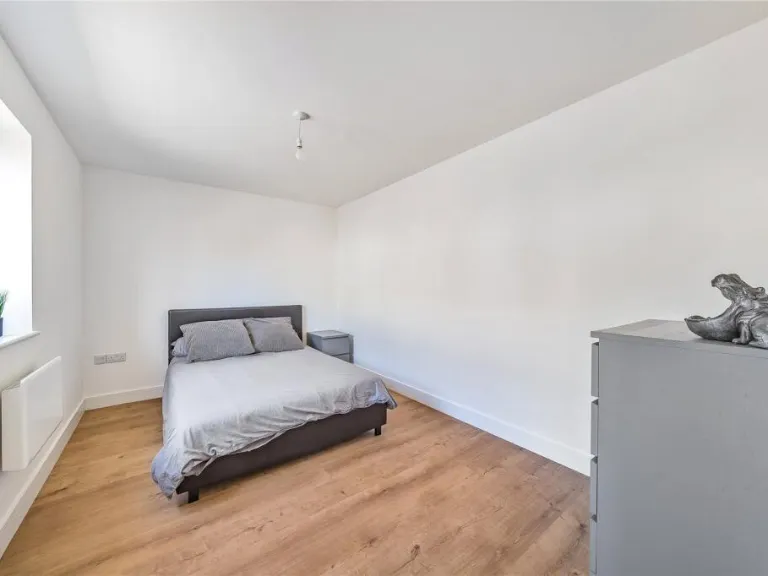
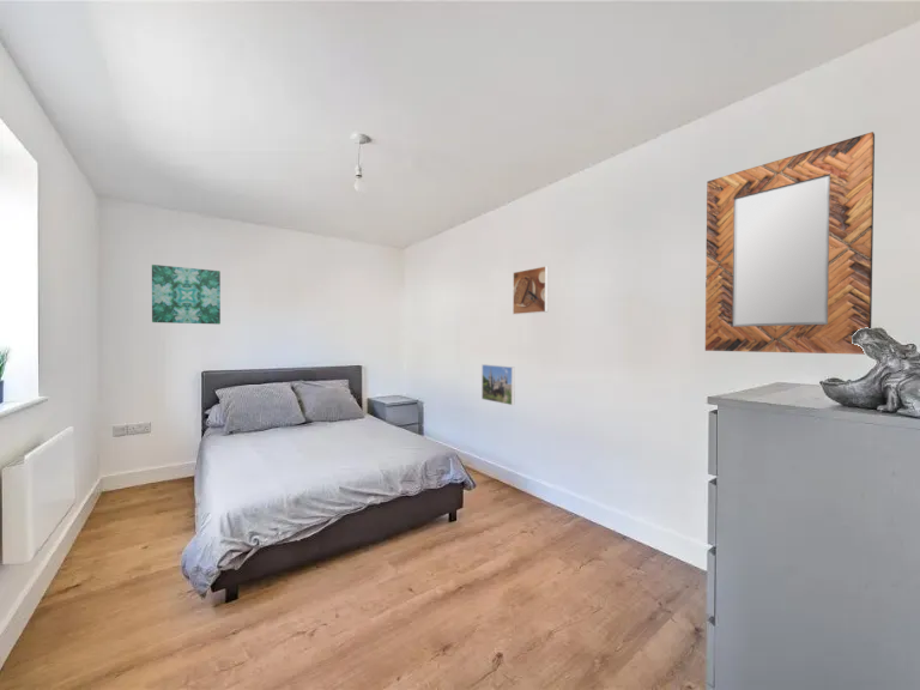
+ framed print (497, 383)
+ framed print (529, 291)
+ home mirror (777, 256)
+ wall art (187, 295)
